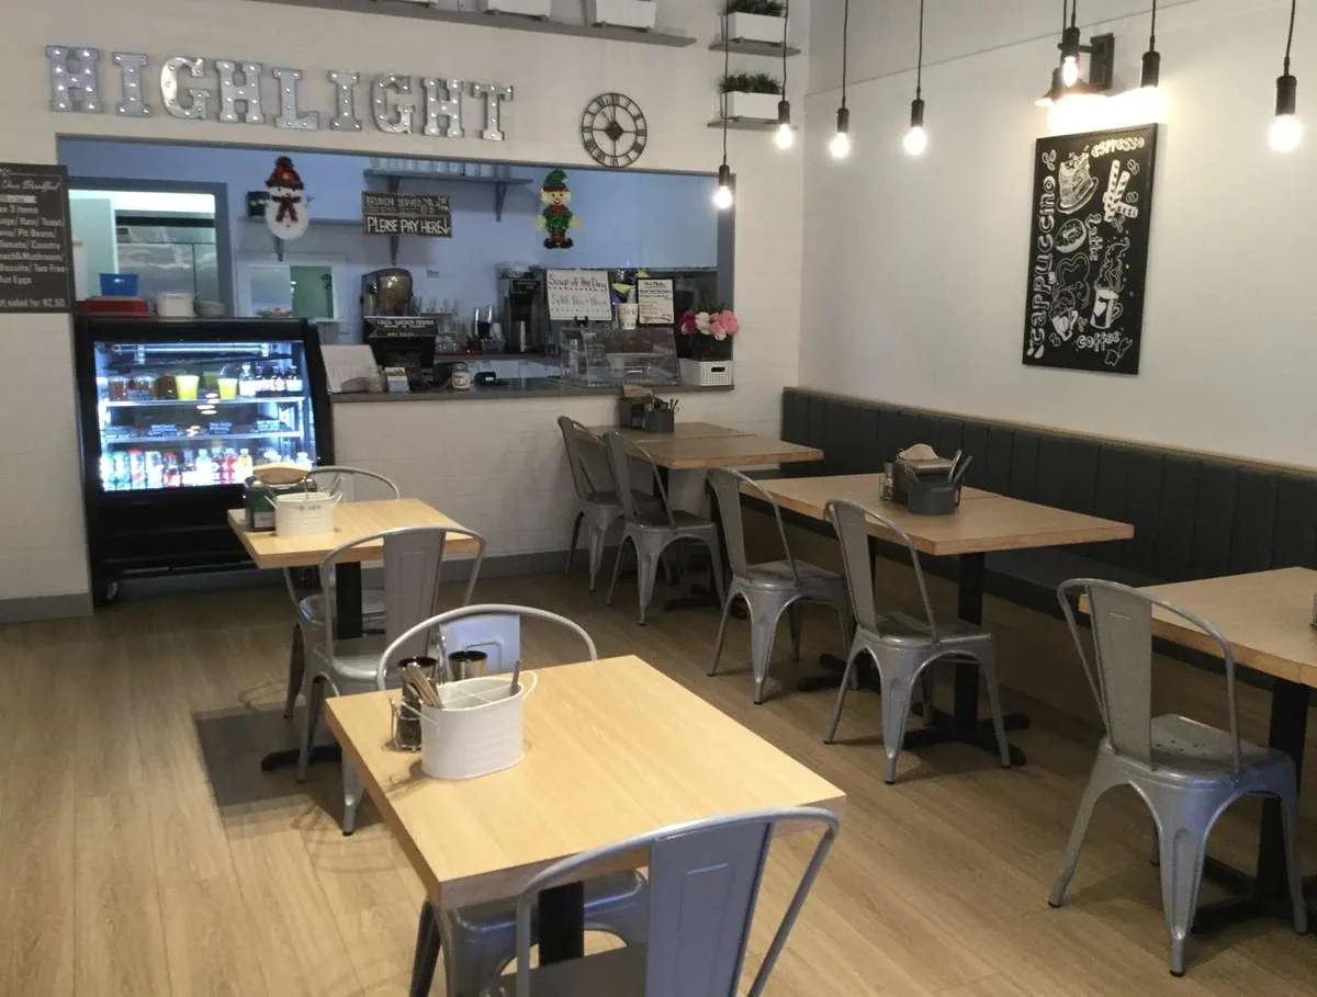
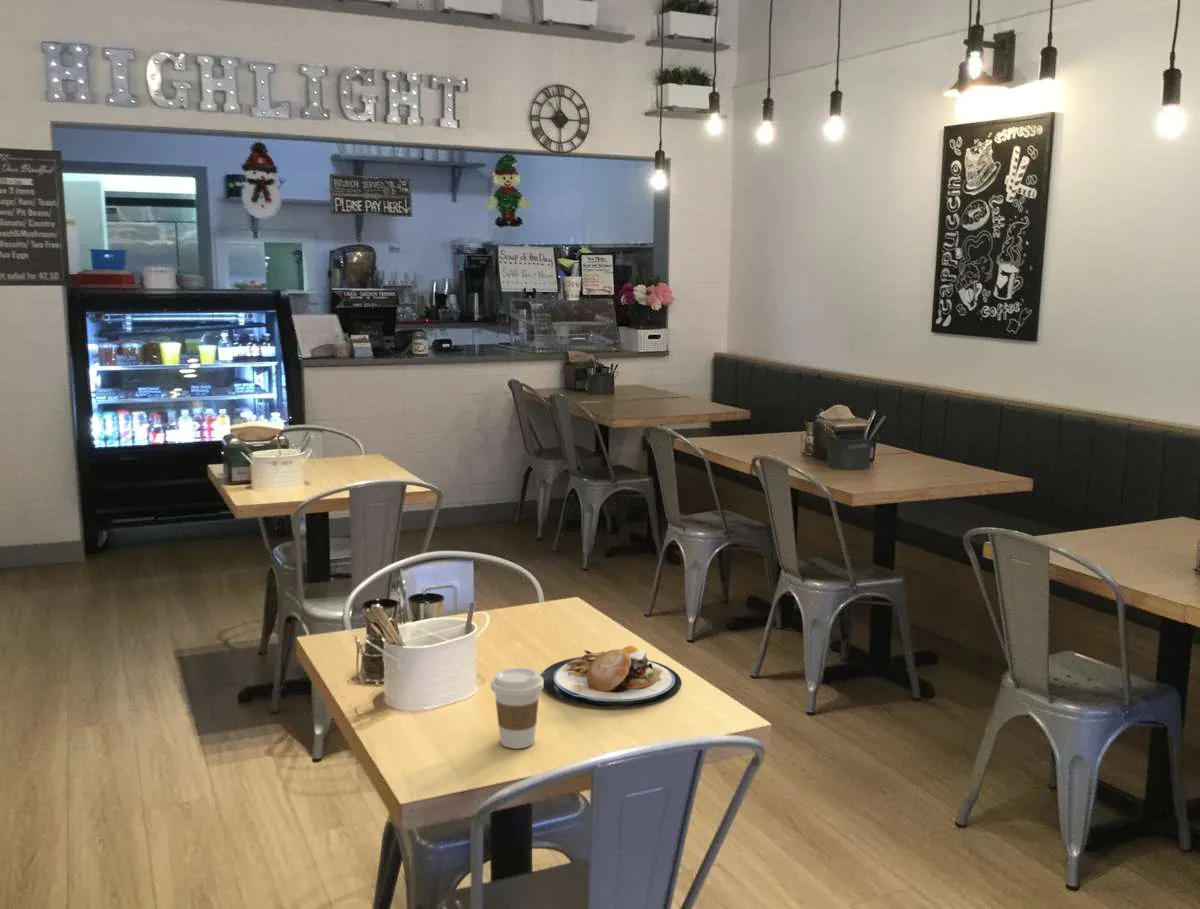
+ coffee cup (517, 707)
+ plate (610, 661)
